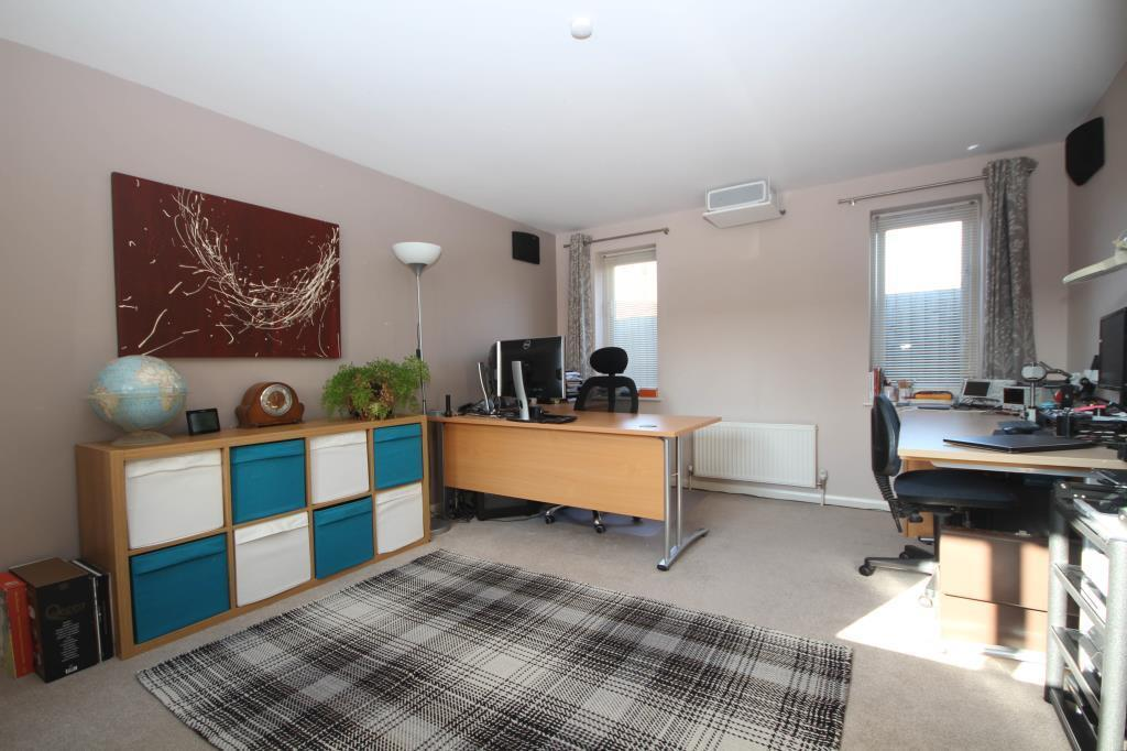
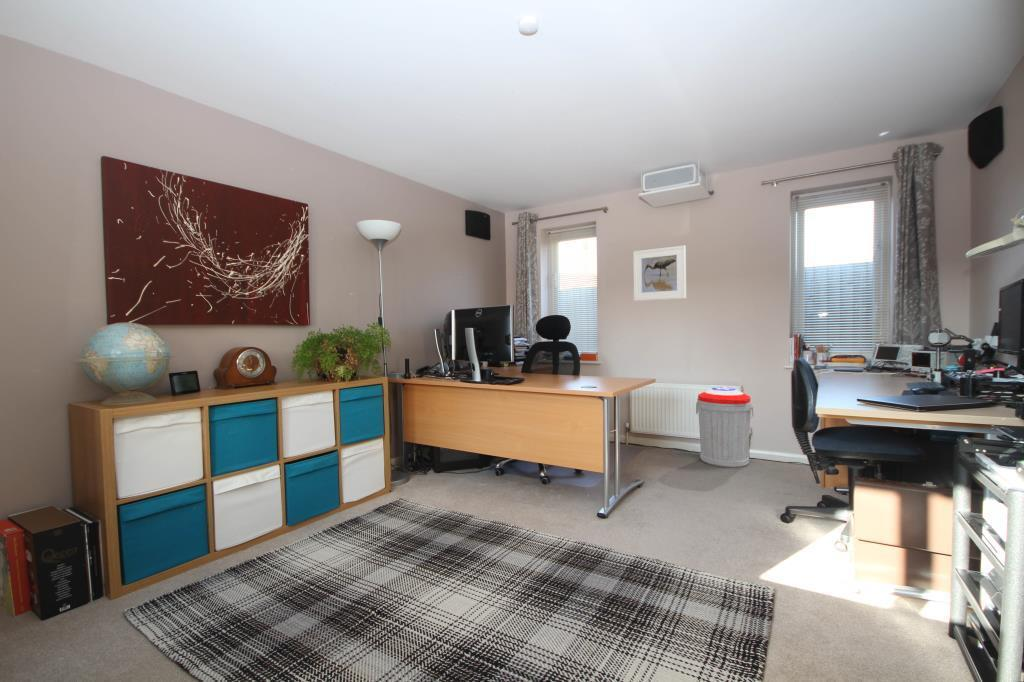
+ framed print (659, 274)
+ trash can (723, 424)
